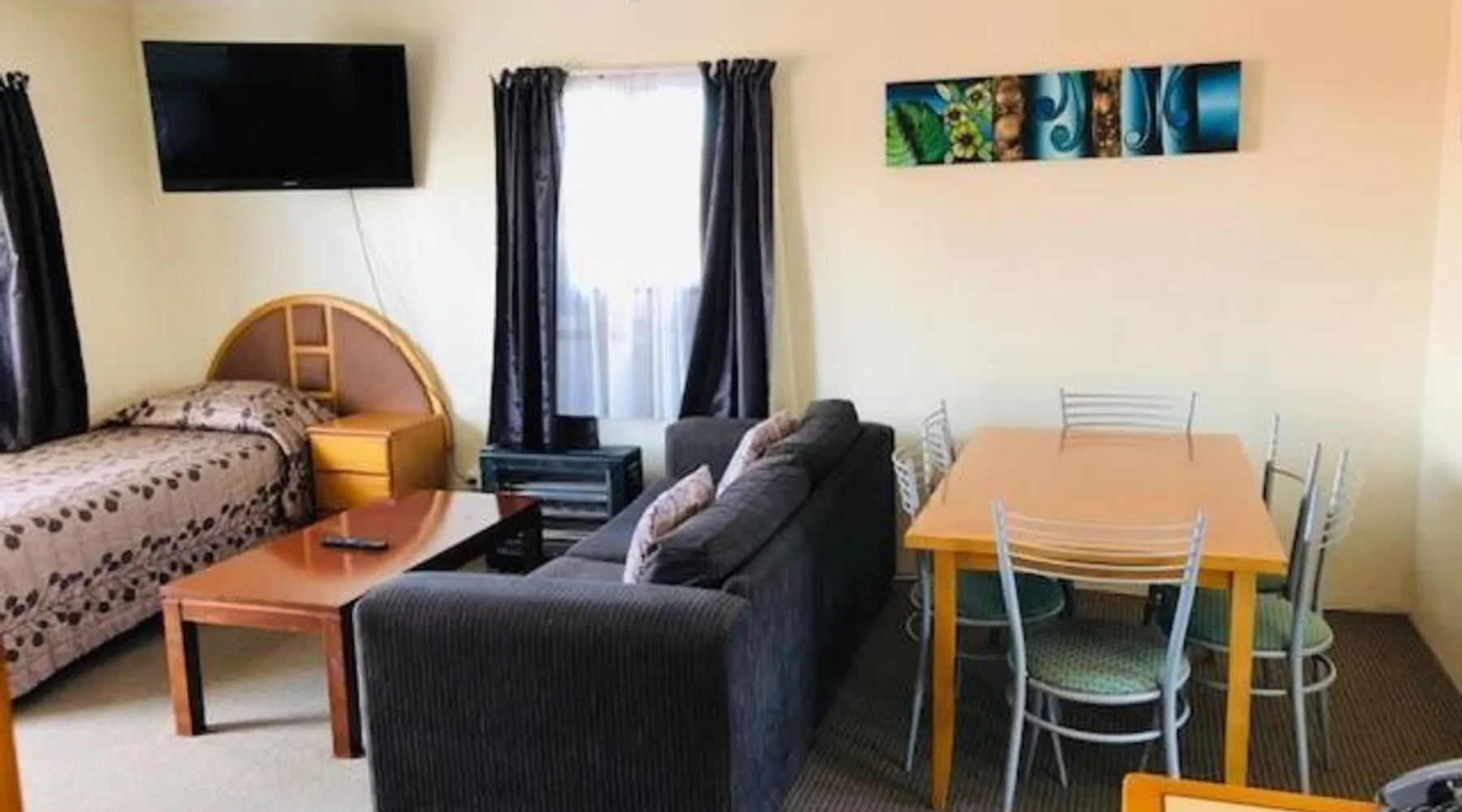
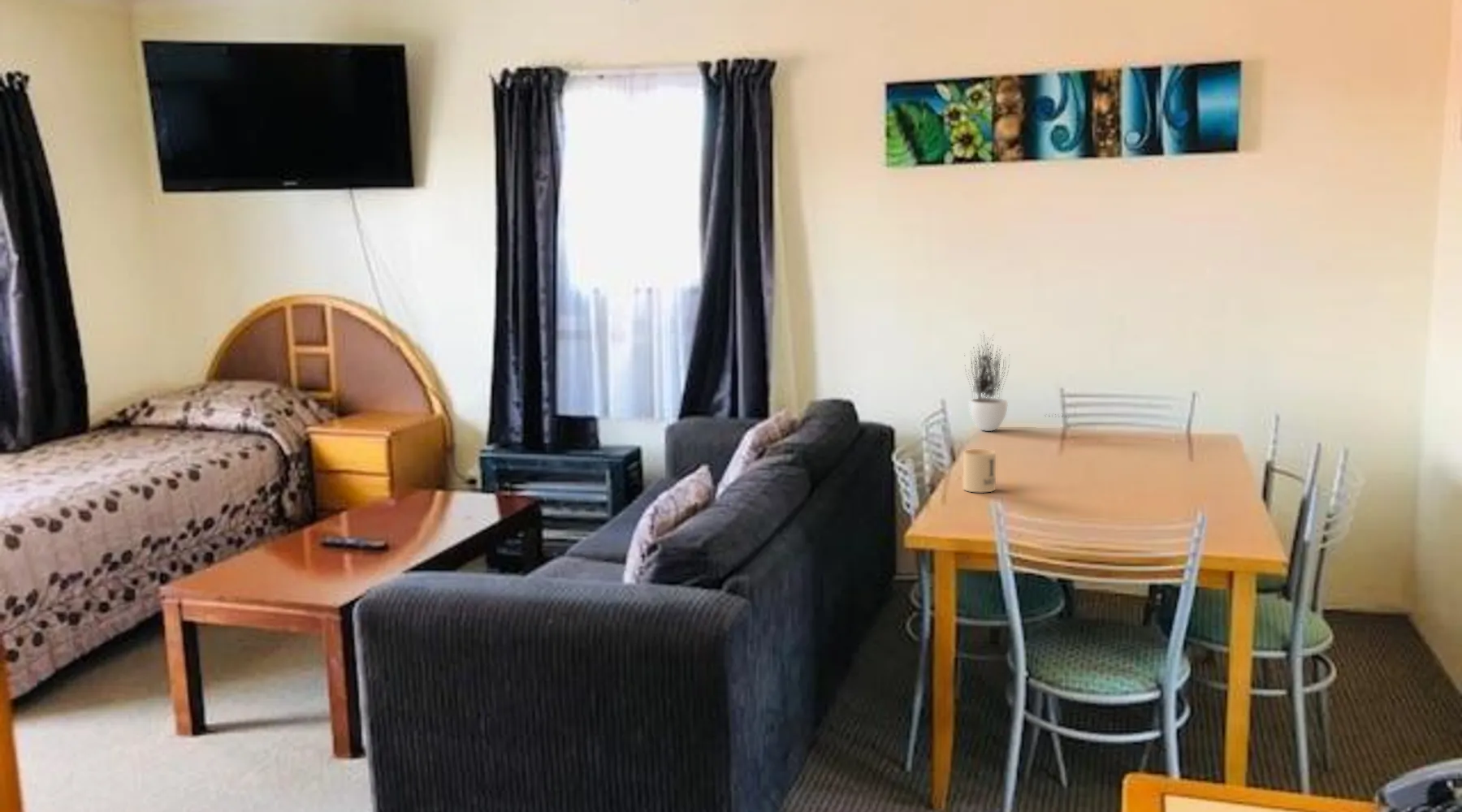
+ mug (979, 469)
+ potted plant (1006, 378)
